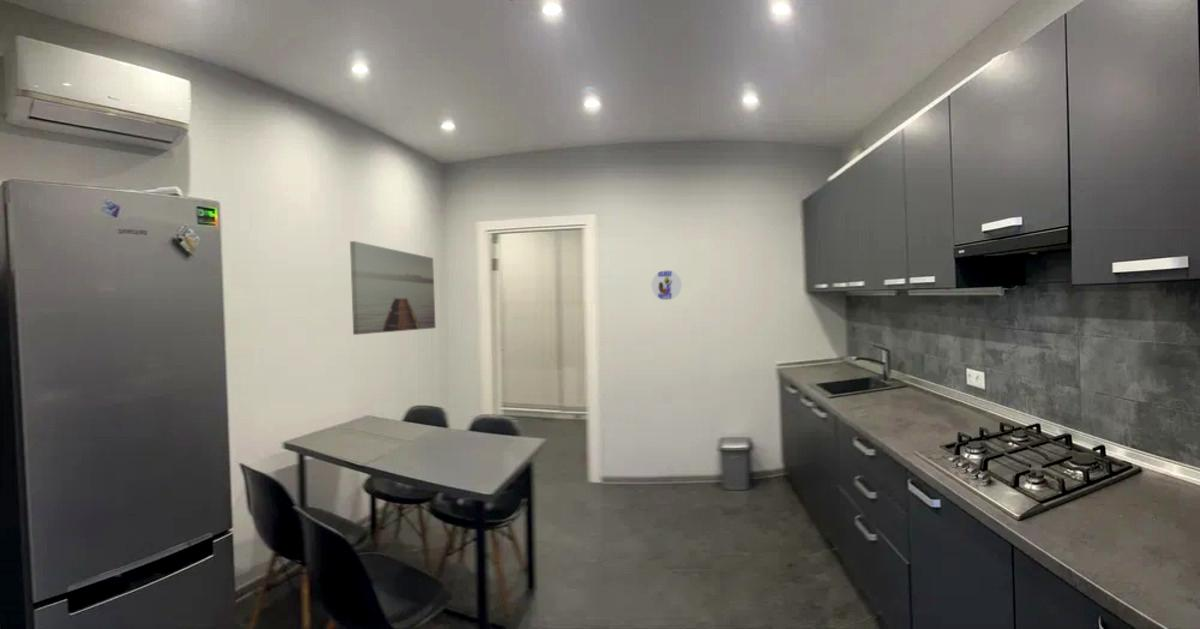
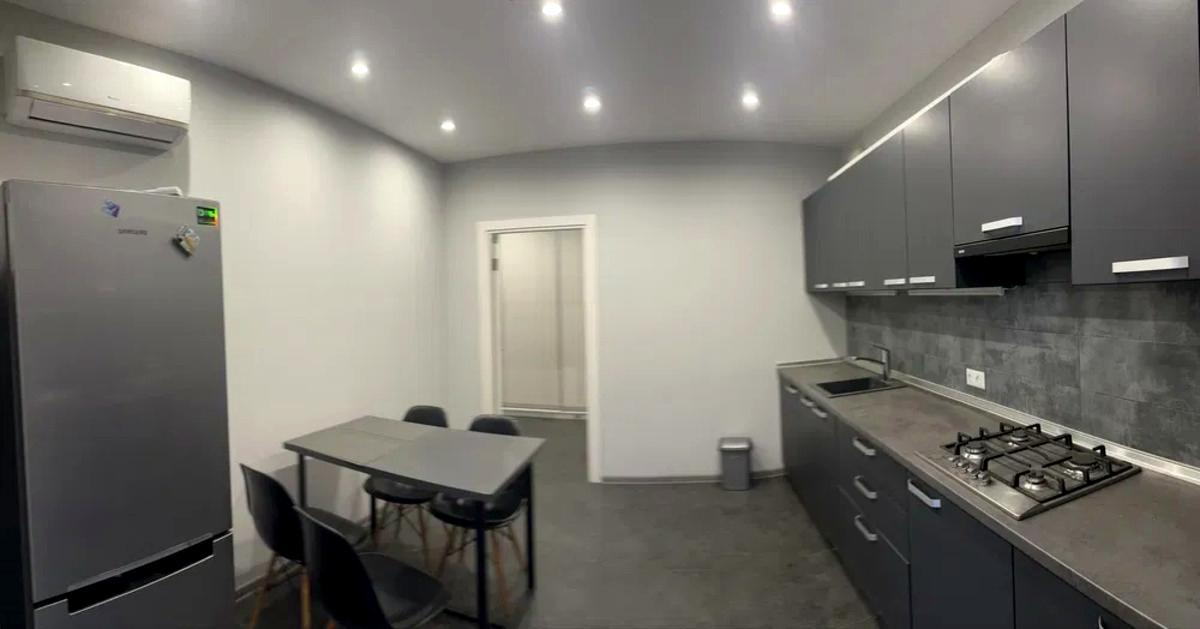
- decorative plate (666, 285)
- wall art (398, 290)
